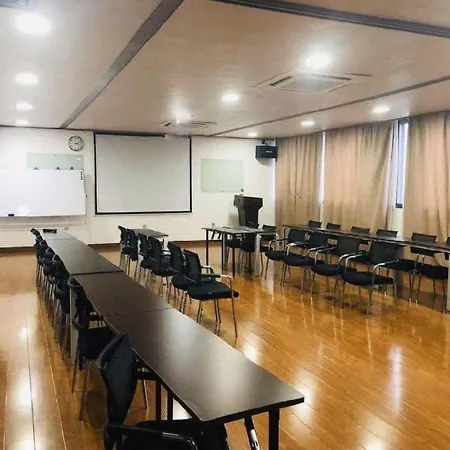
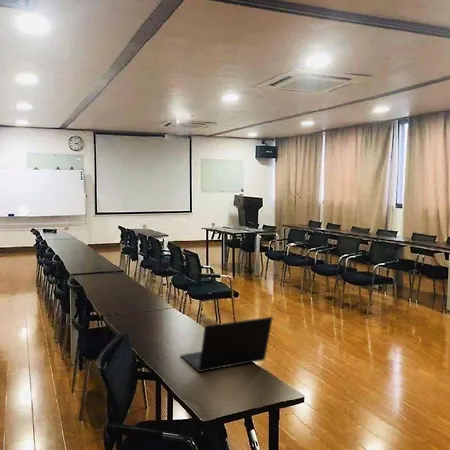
+ laptop (225, 337)
